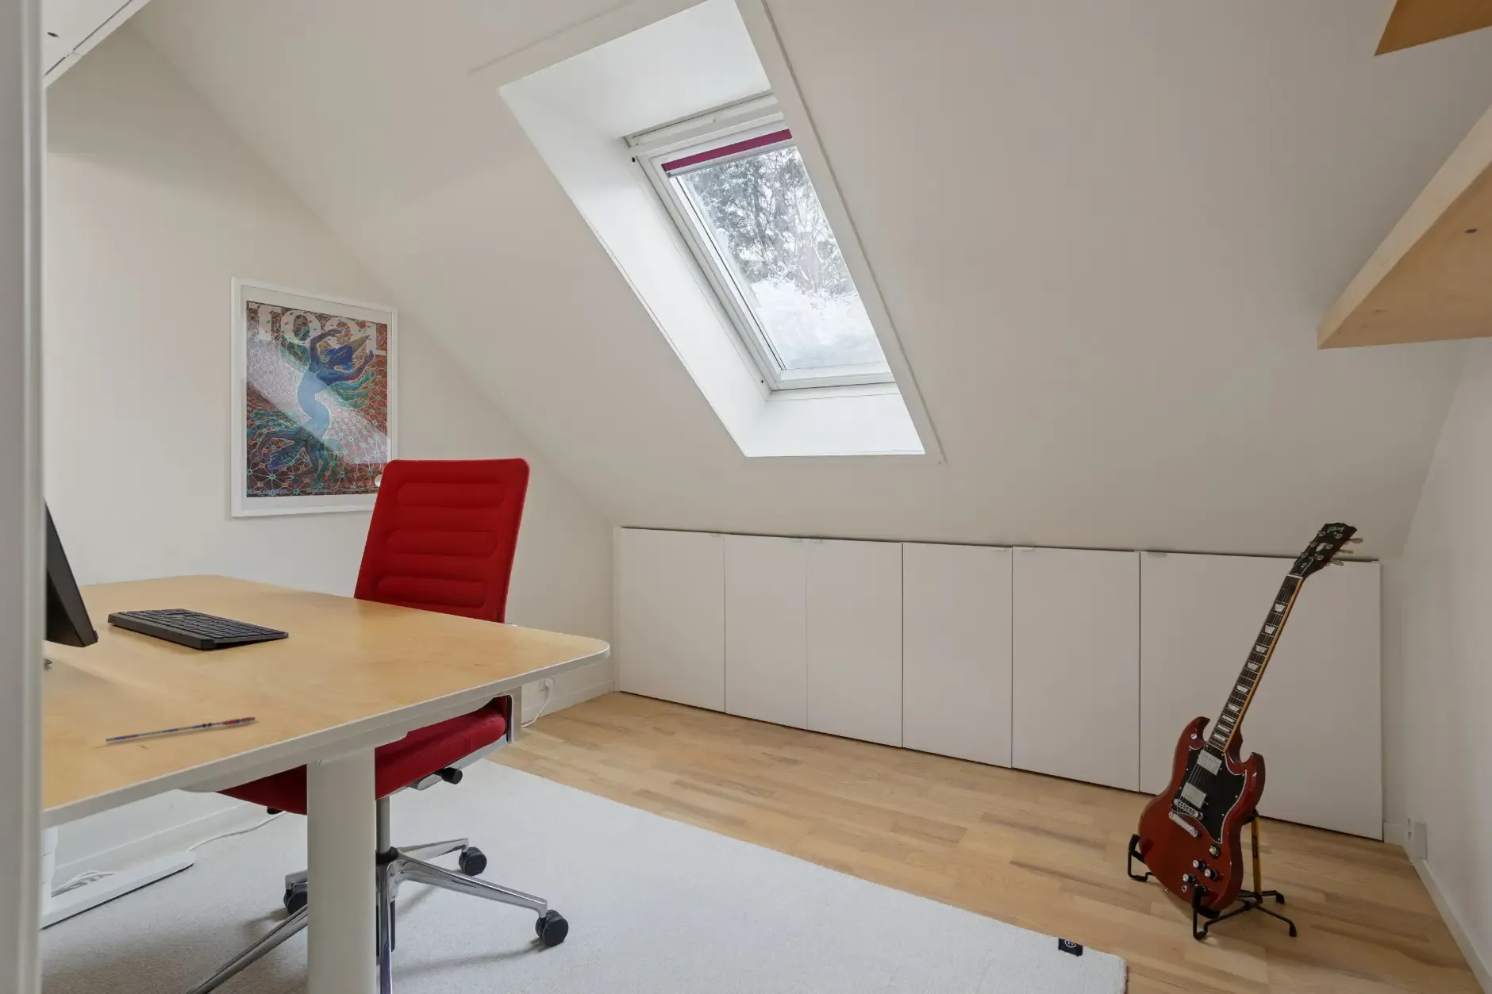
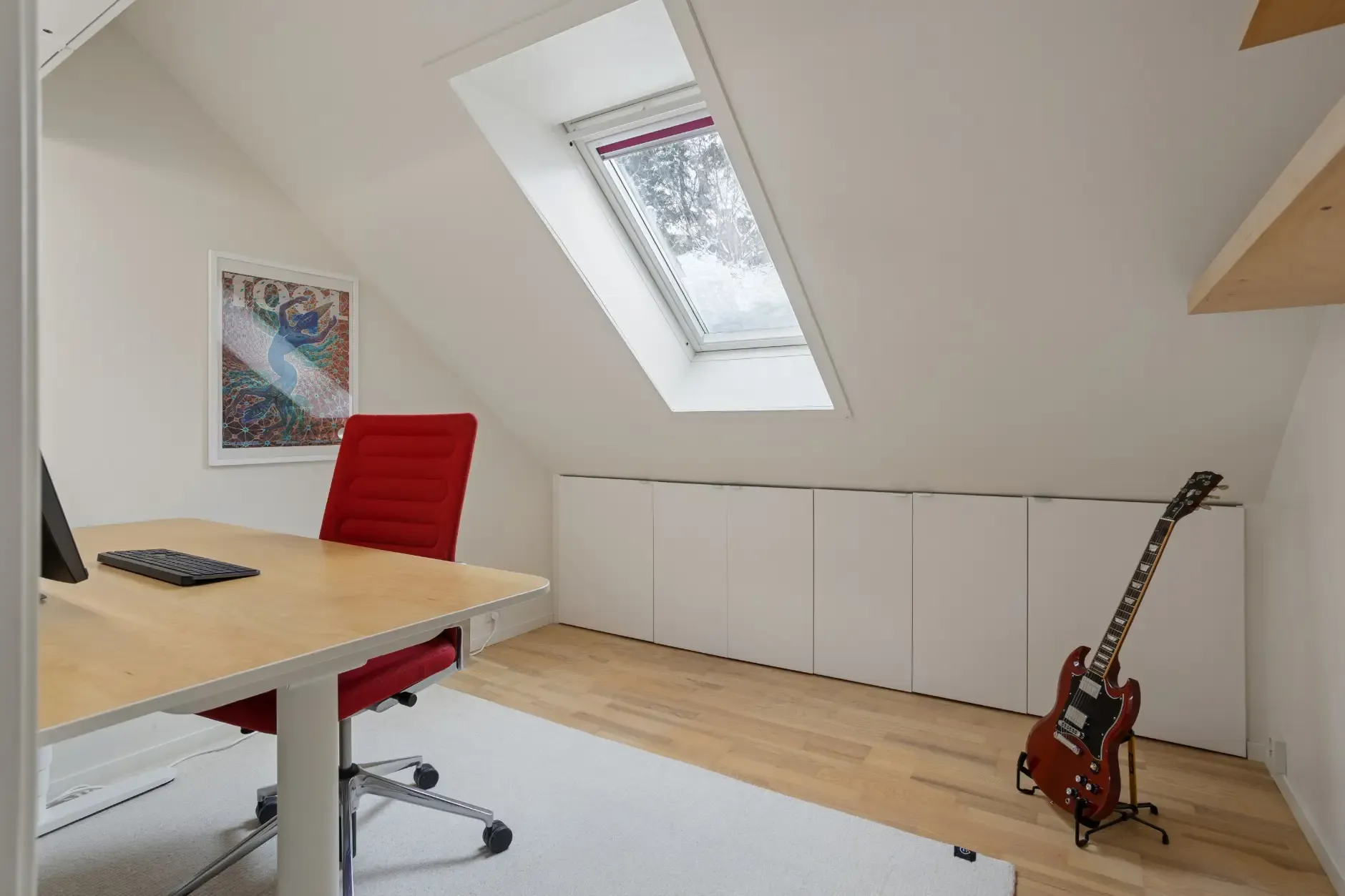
- pen (183, 728)
